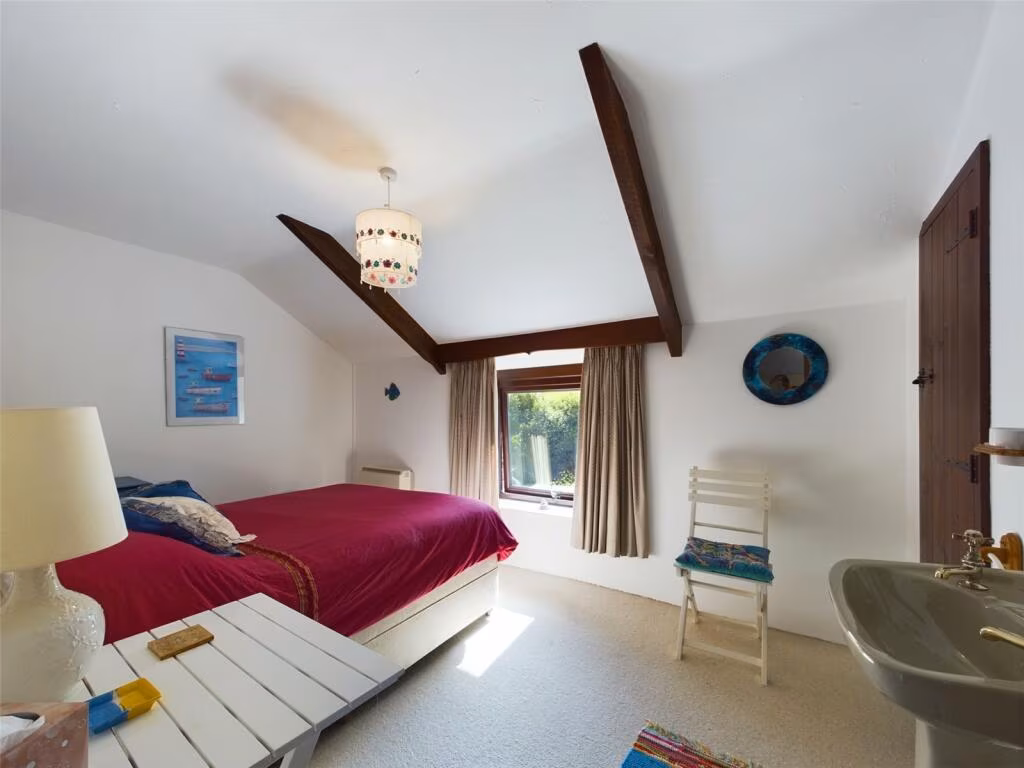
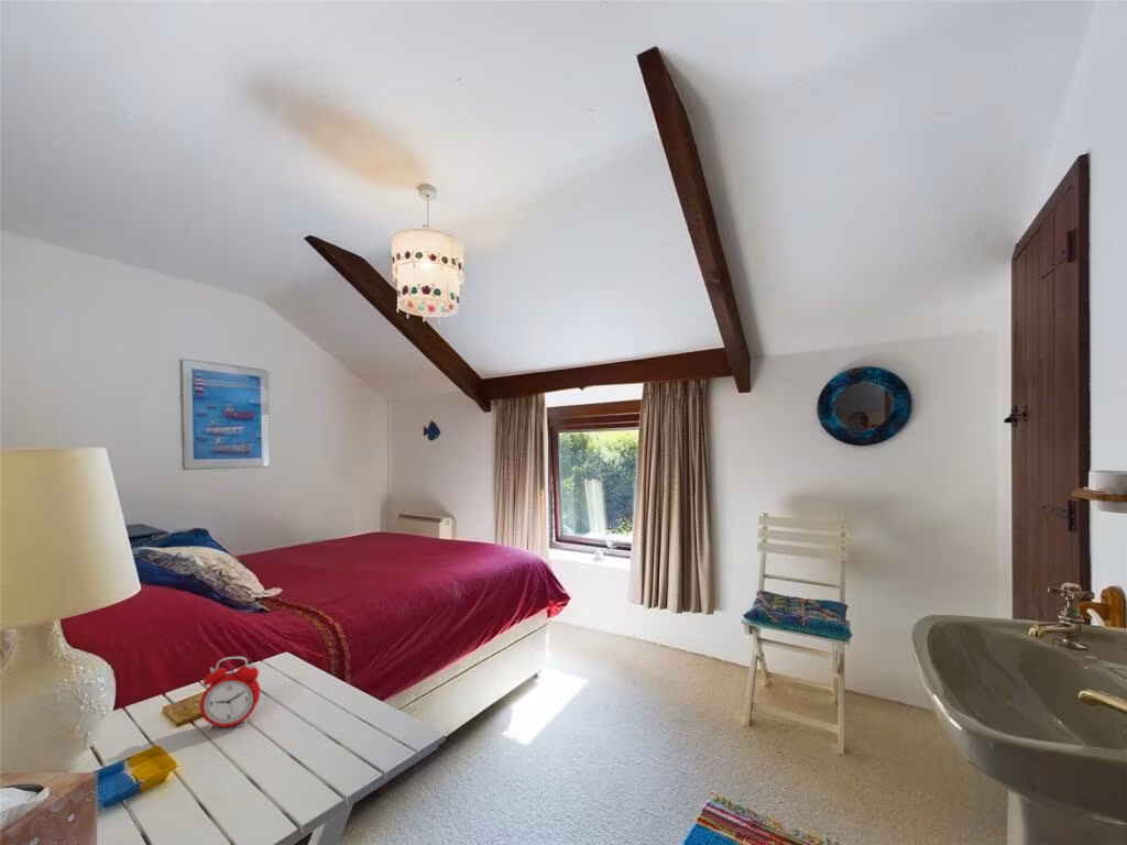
+ alarm clock (231, 690)
